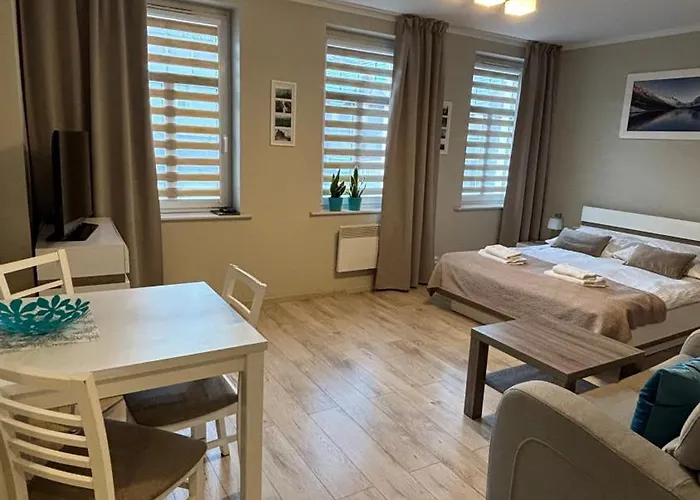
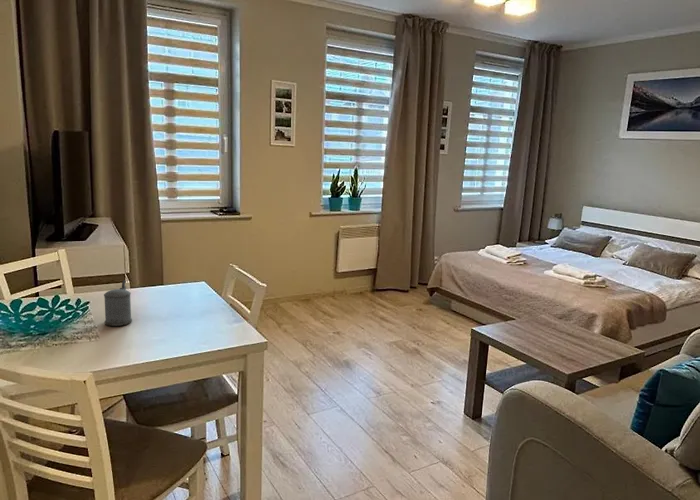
+ beer stein (119, 302)
